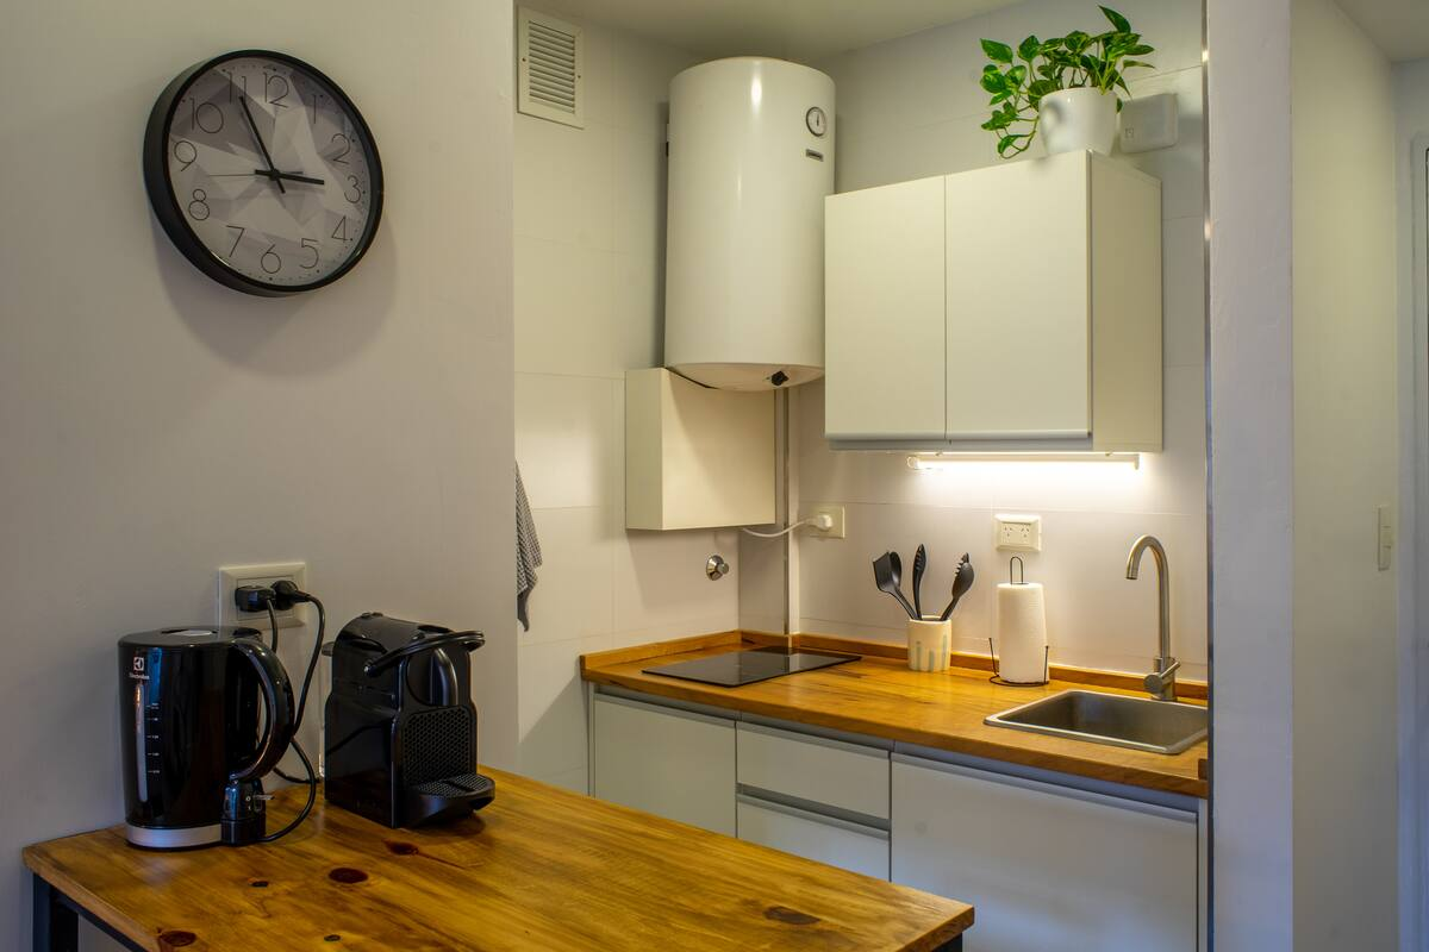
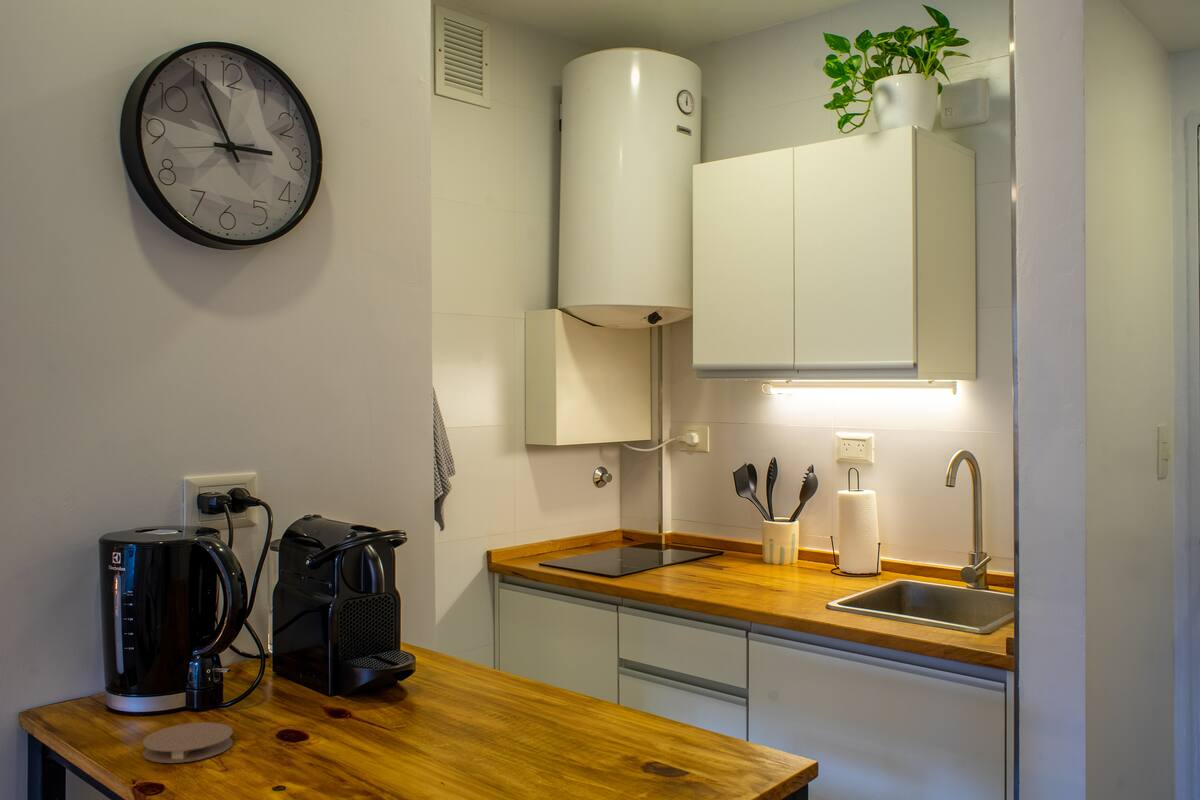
+ coaster (188, 741)
